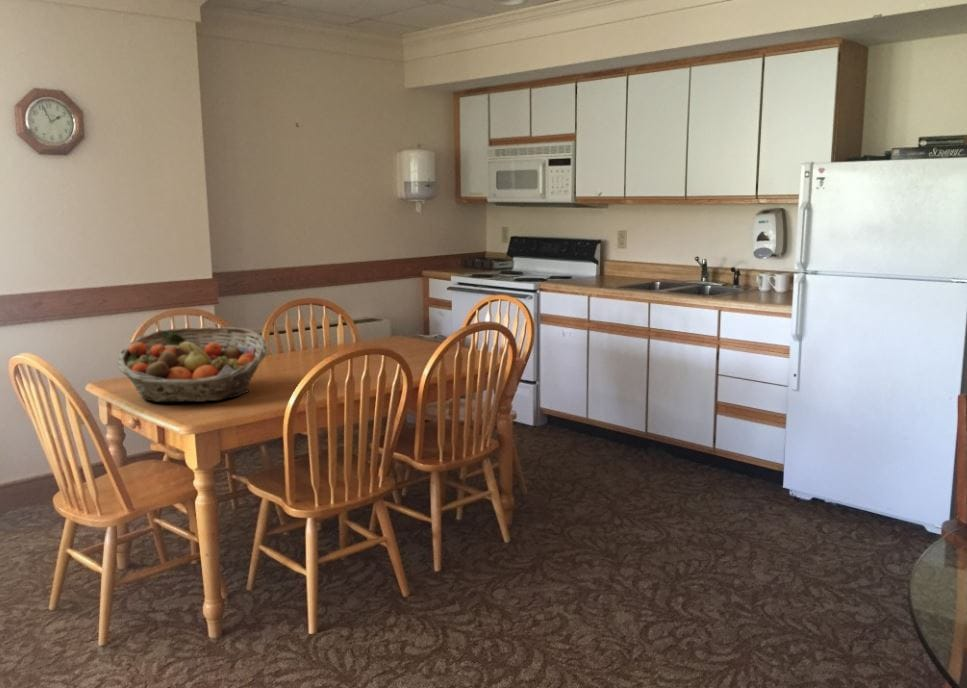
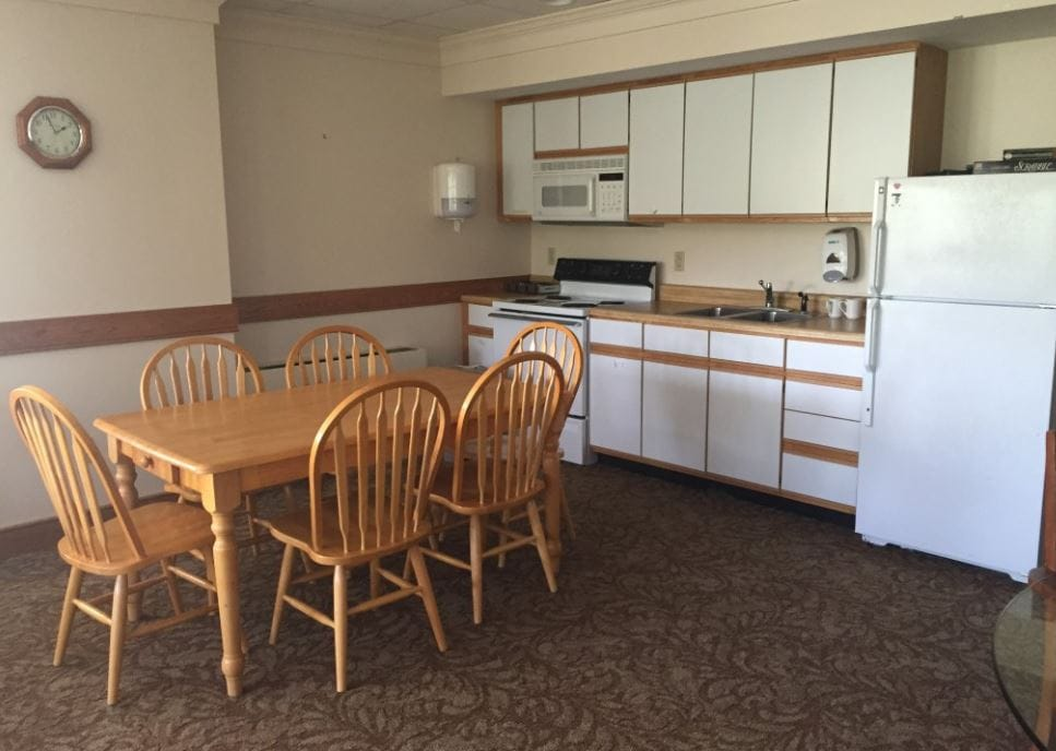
- fruit basket (194, 363)
